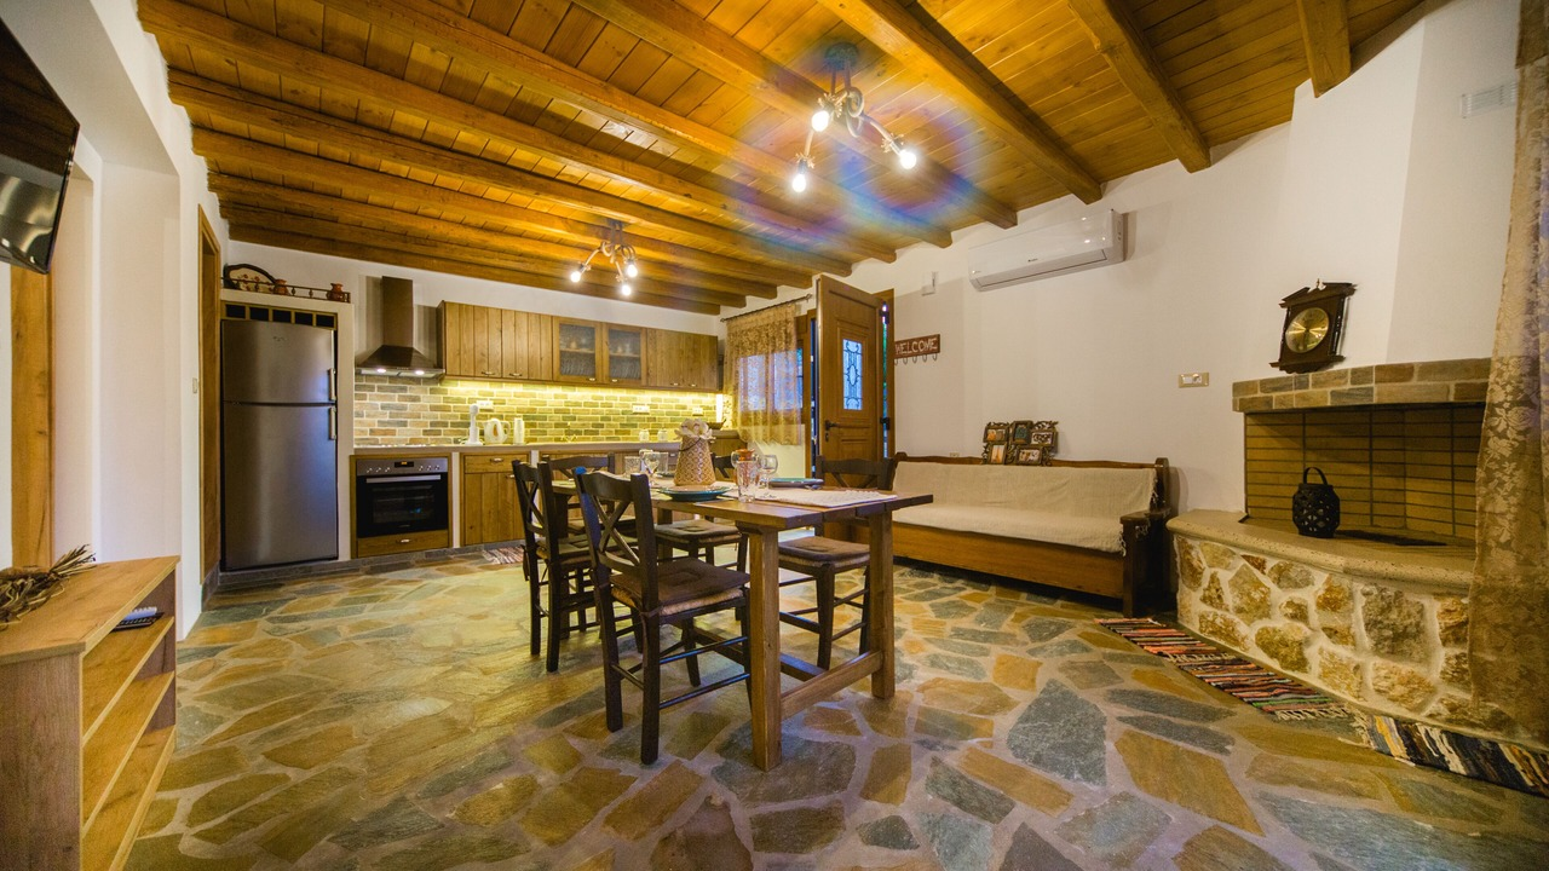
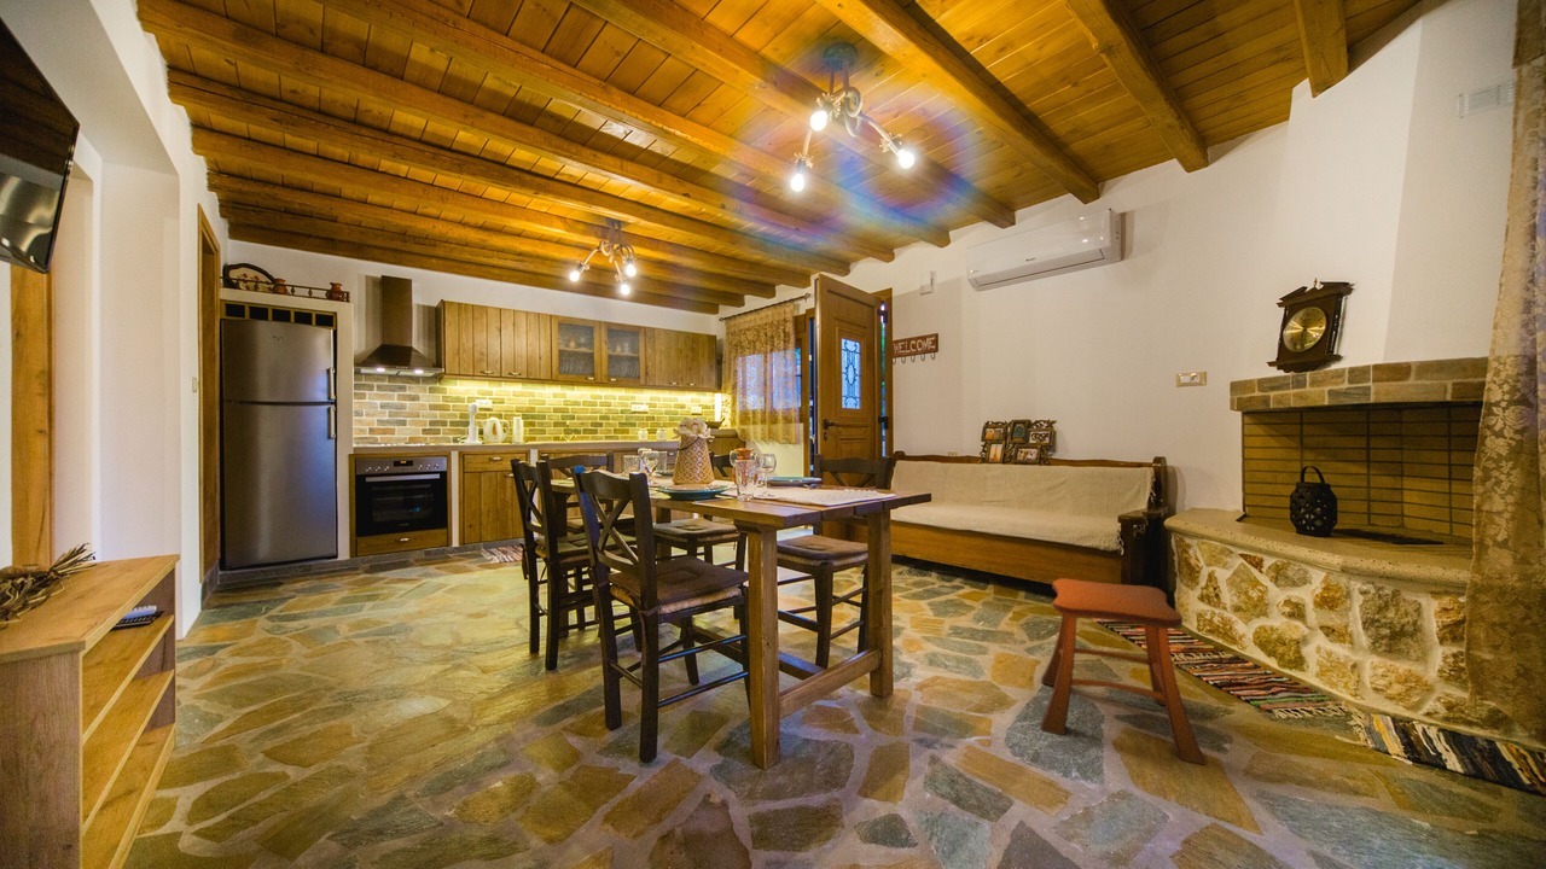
+ stool (1111, 654)
